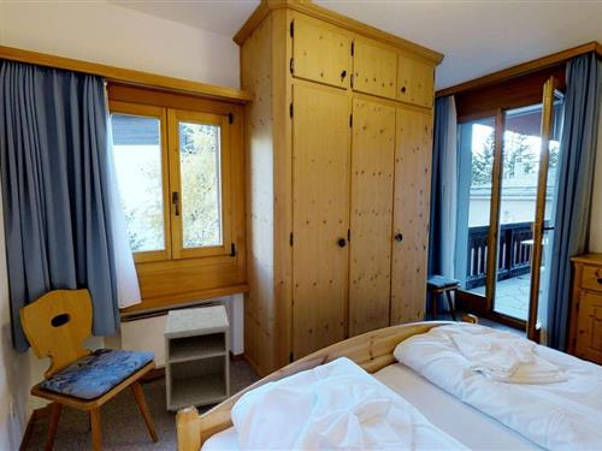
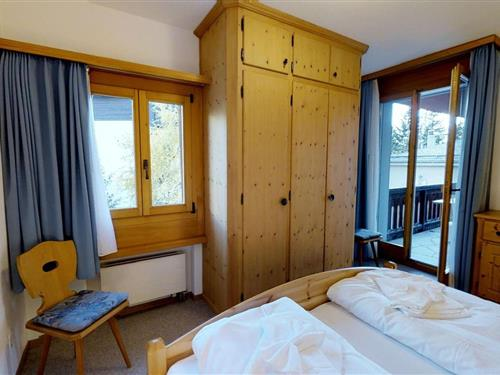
- nightstand (197, 355)
